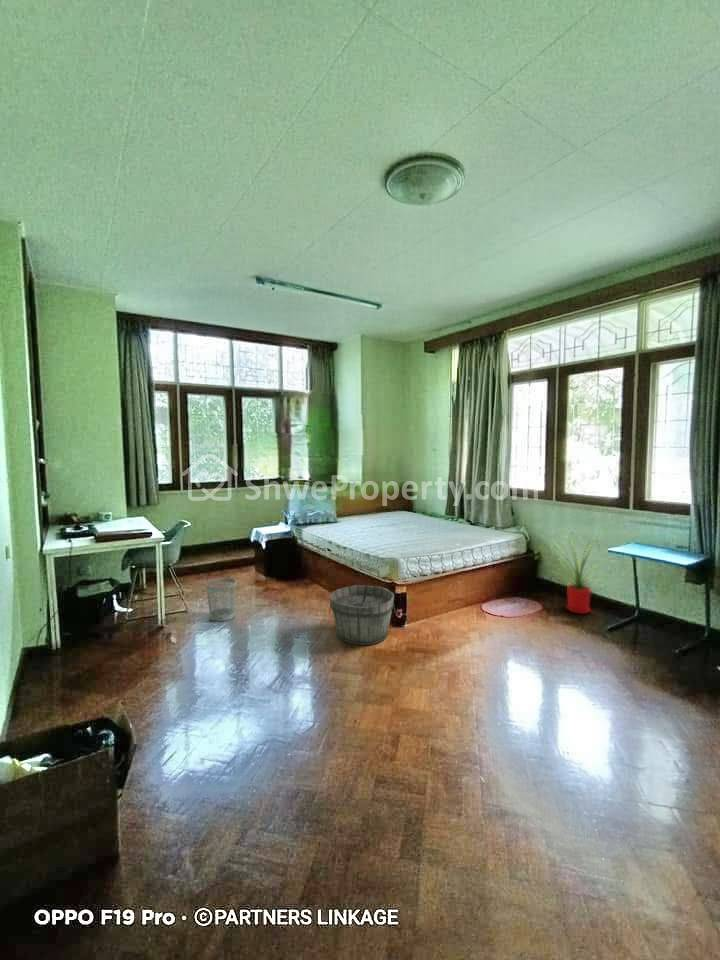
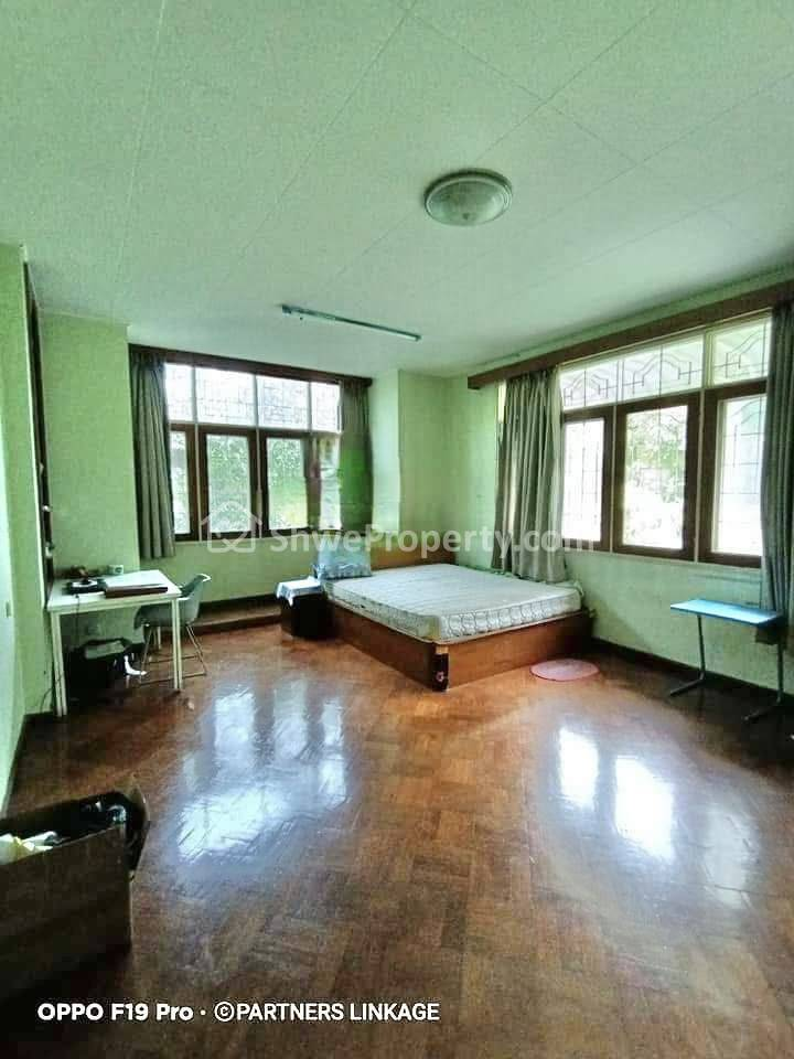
- wastebasket (221, 599)
- wooden bucket (362, 607)
- house plant (579, 573)
